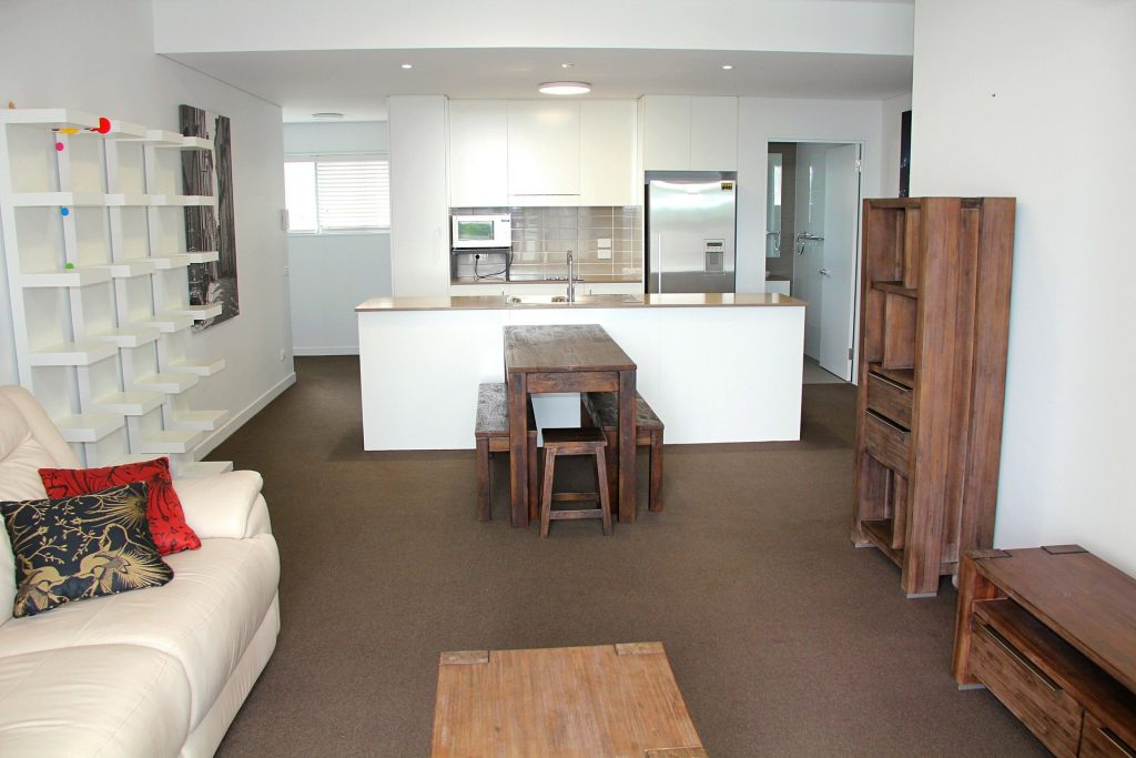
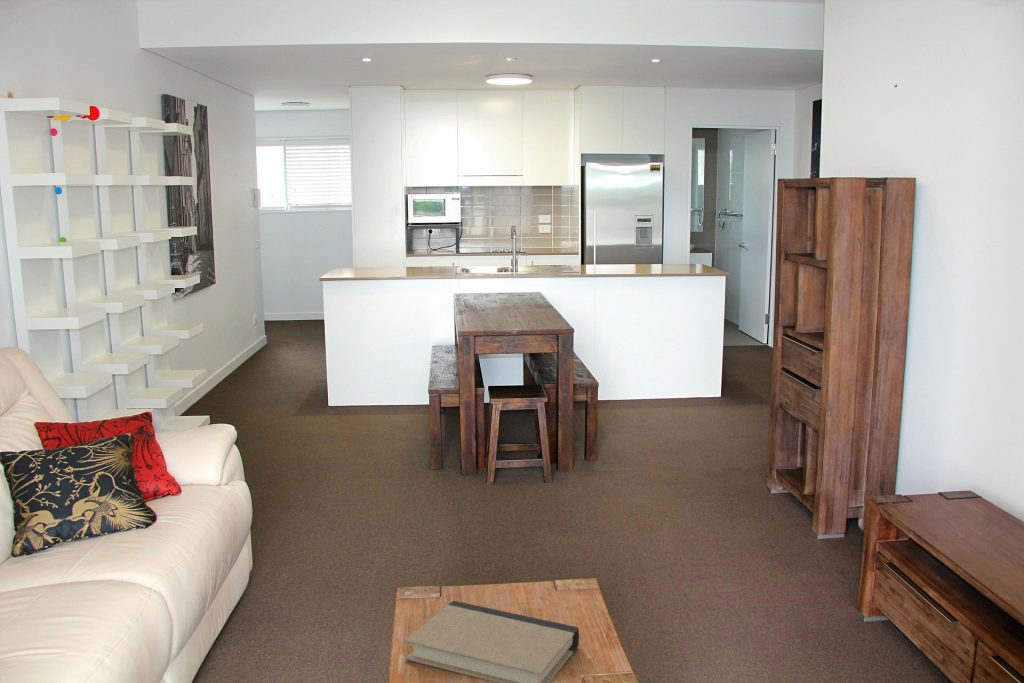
+ book (493, 642)
